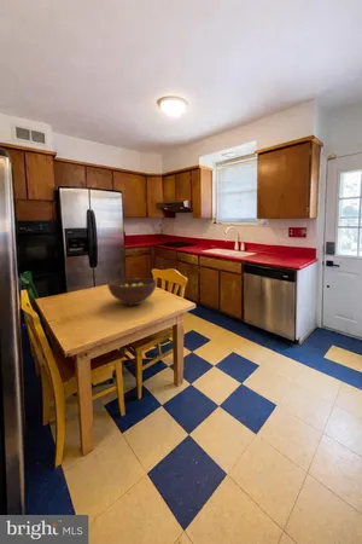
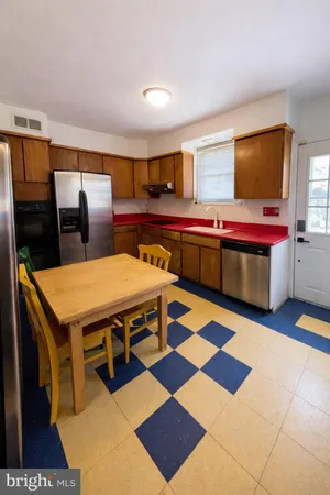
- fruit bowl (133, 293)
